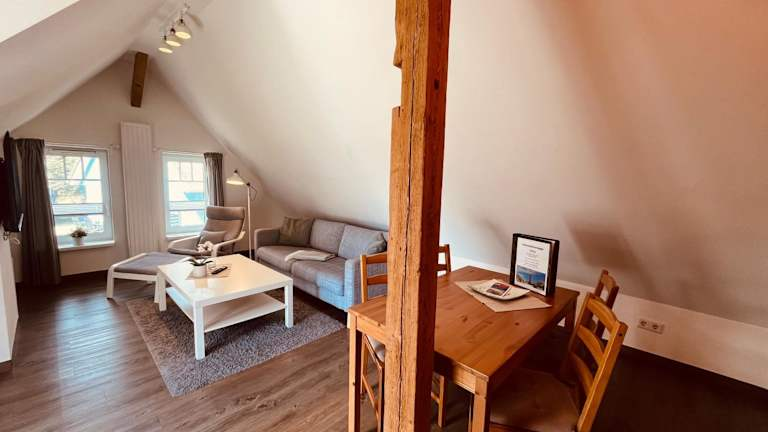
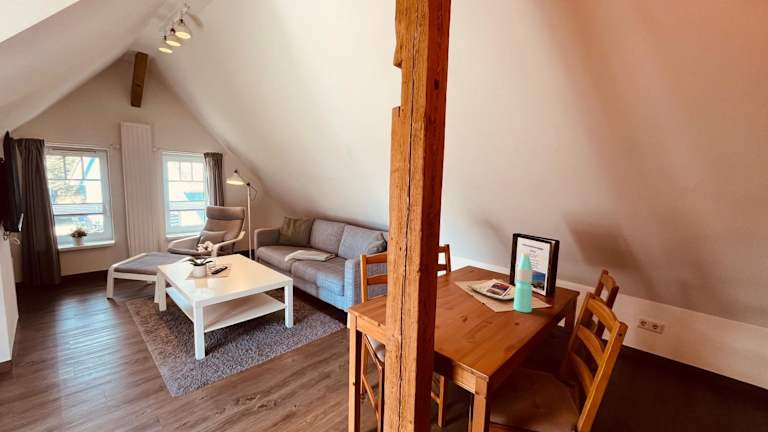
+ water bottle (523, 281)
